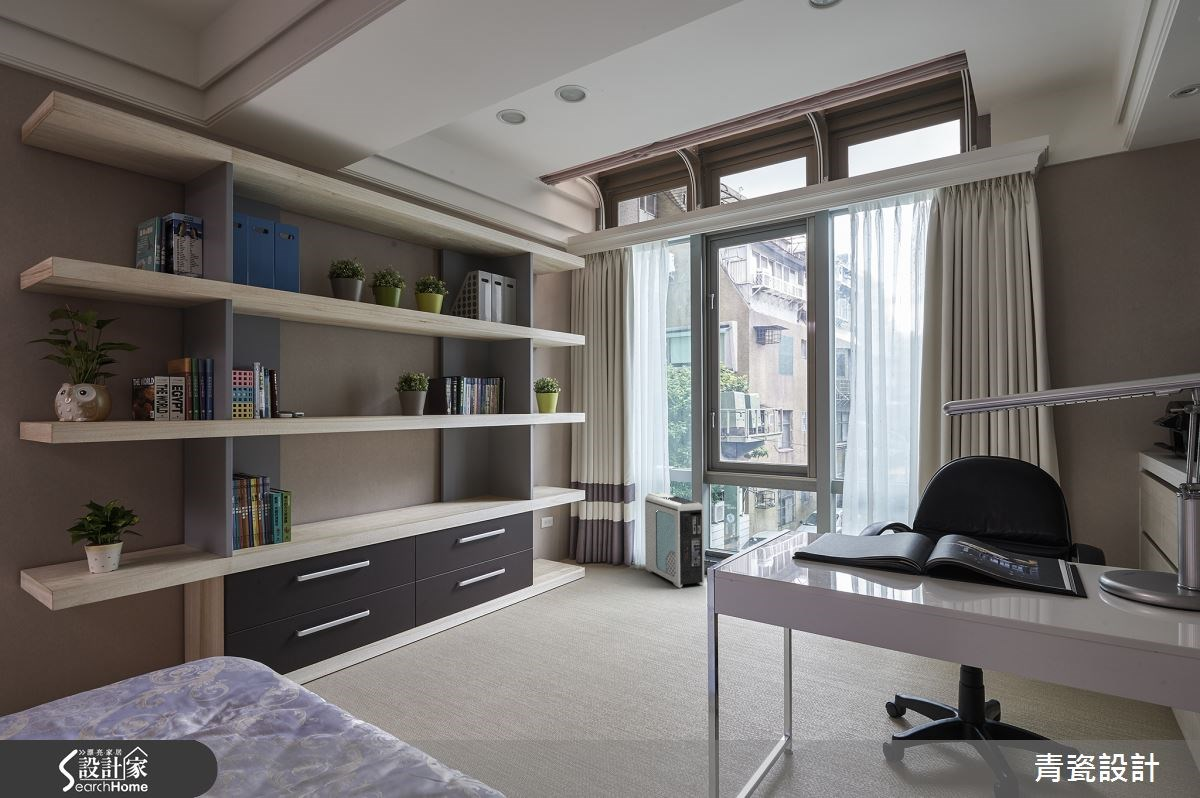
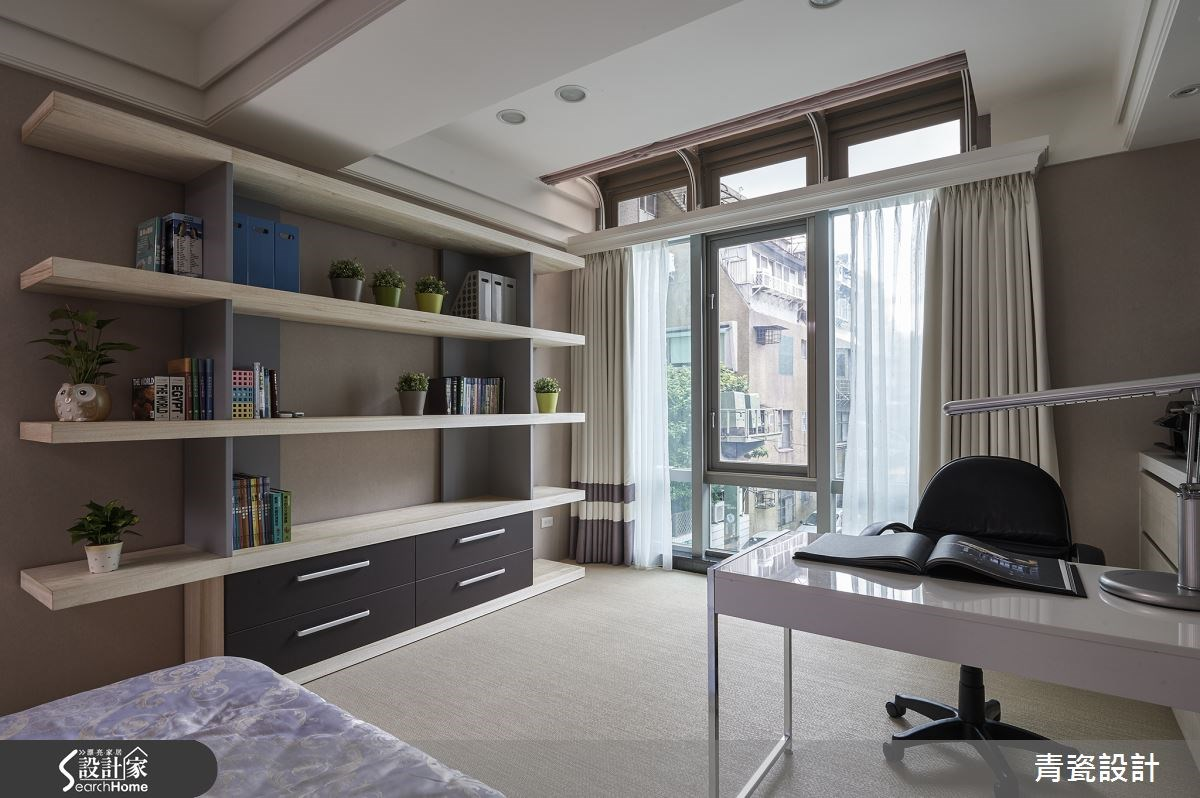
- air purifier (673, 537)
